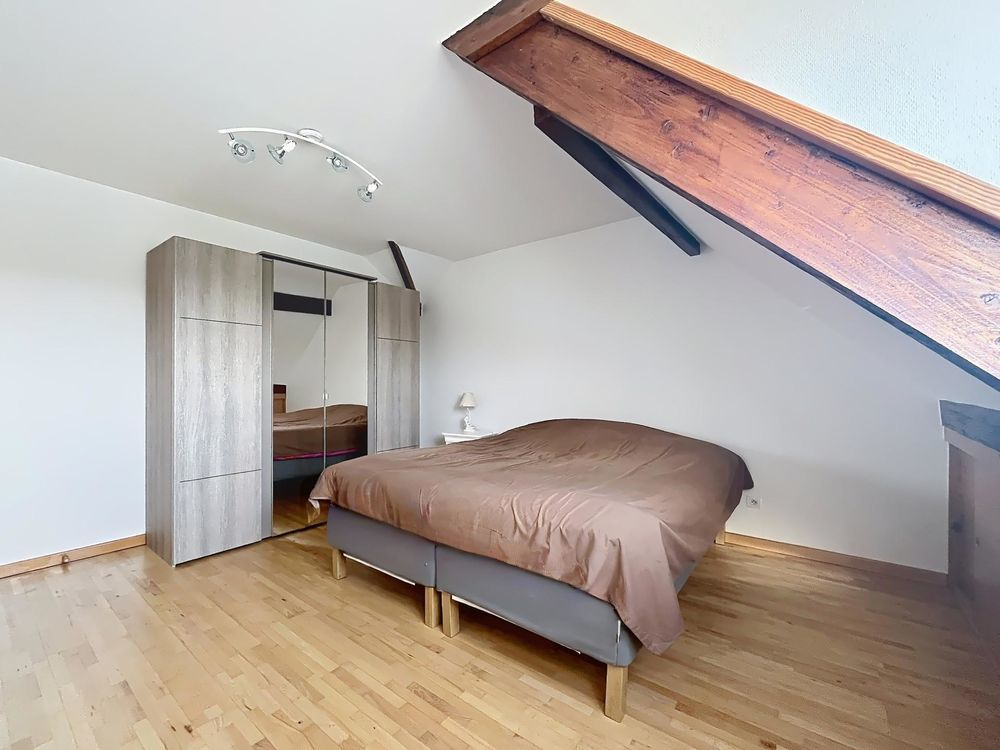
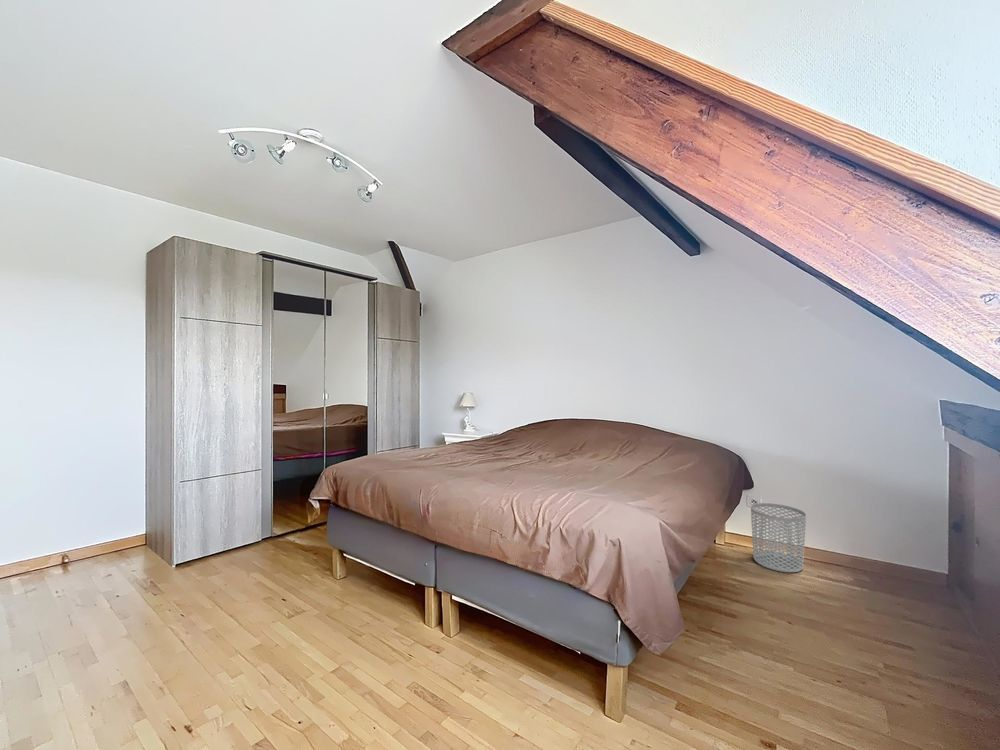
+ waste bin (778, 536)
